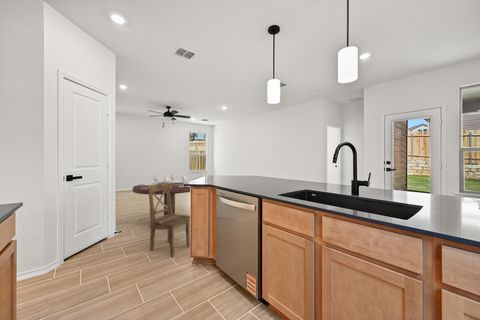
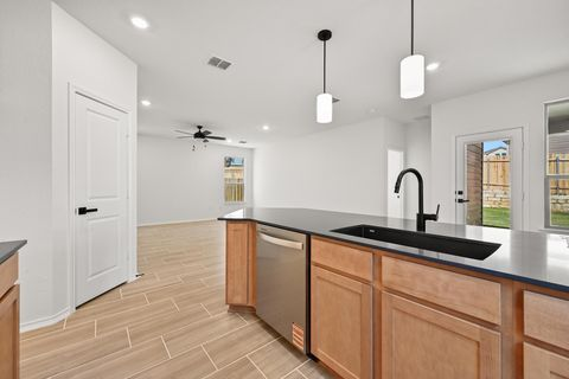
- dining table (171, 199)
- dining chair (169, 216)
